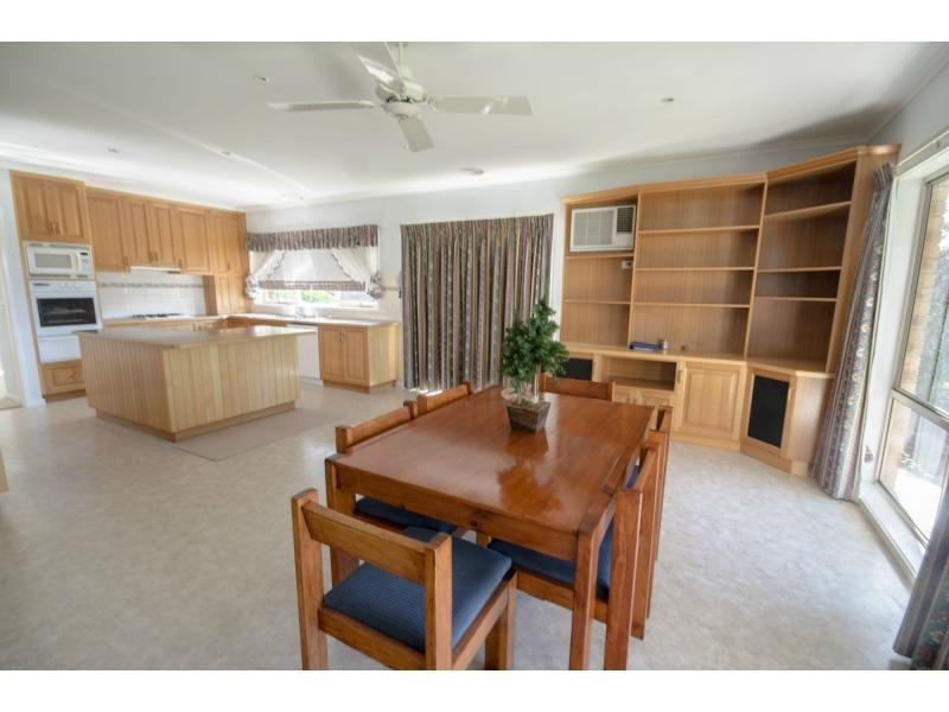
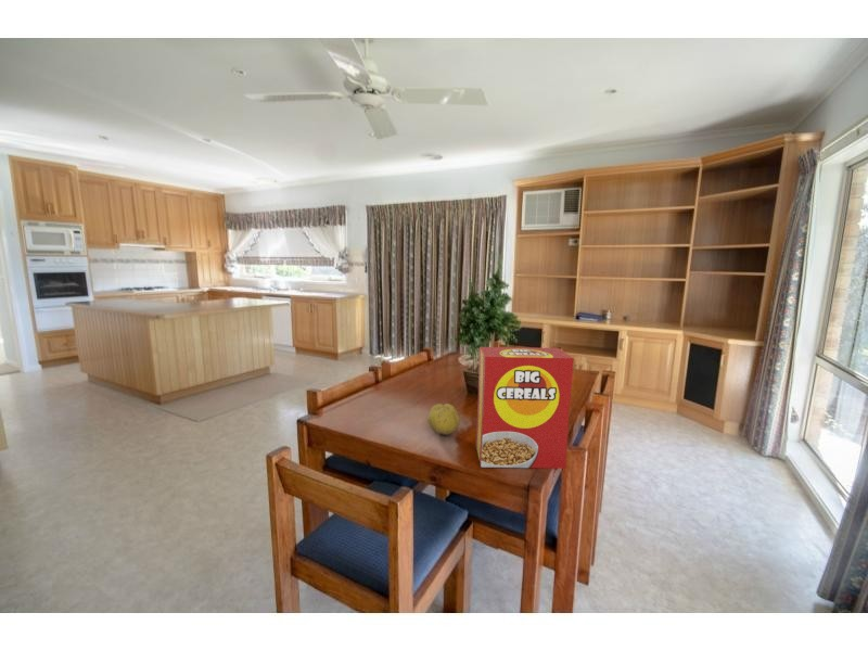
+ cereal box (521, 405)
+ fruit (443, 419)
